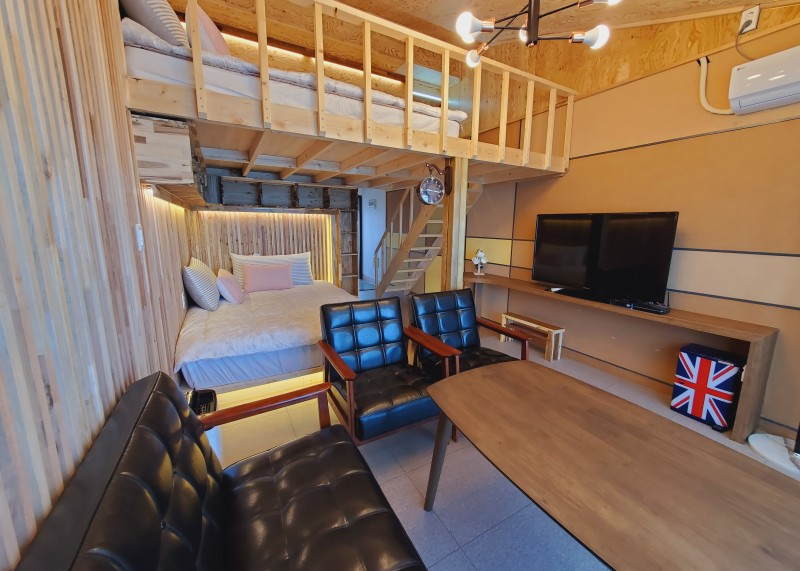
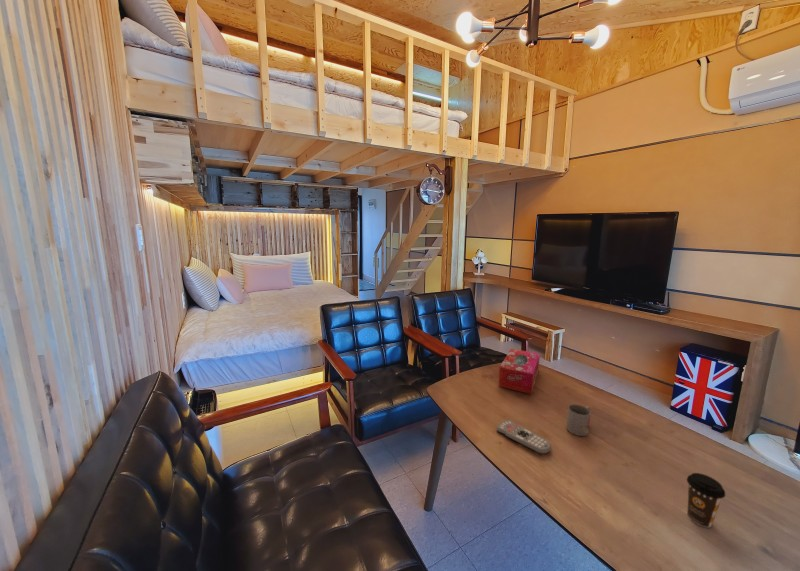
+ tissue box (520, 369)
+ coffee cup (702, 500)
+ mug (580, 418)
+ remote control (523, 436)
